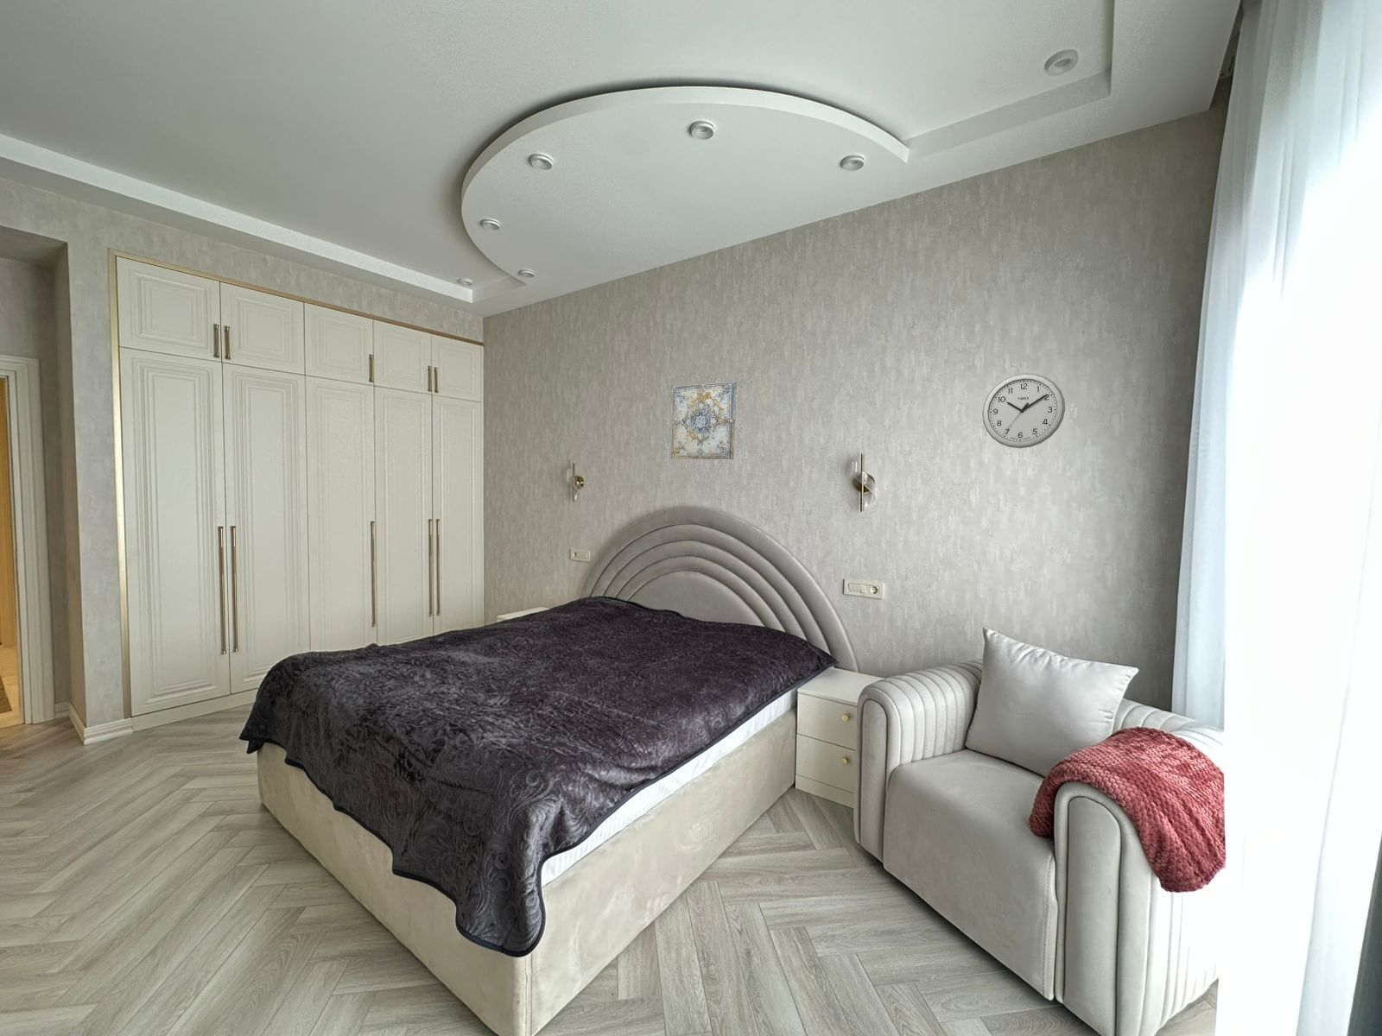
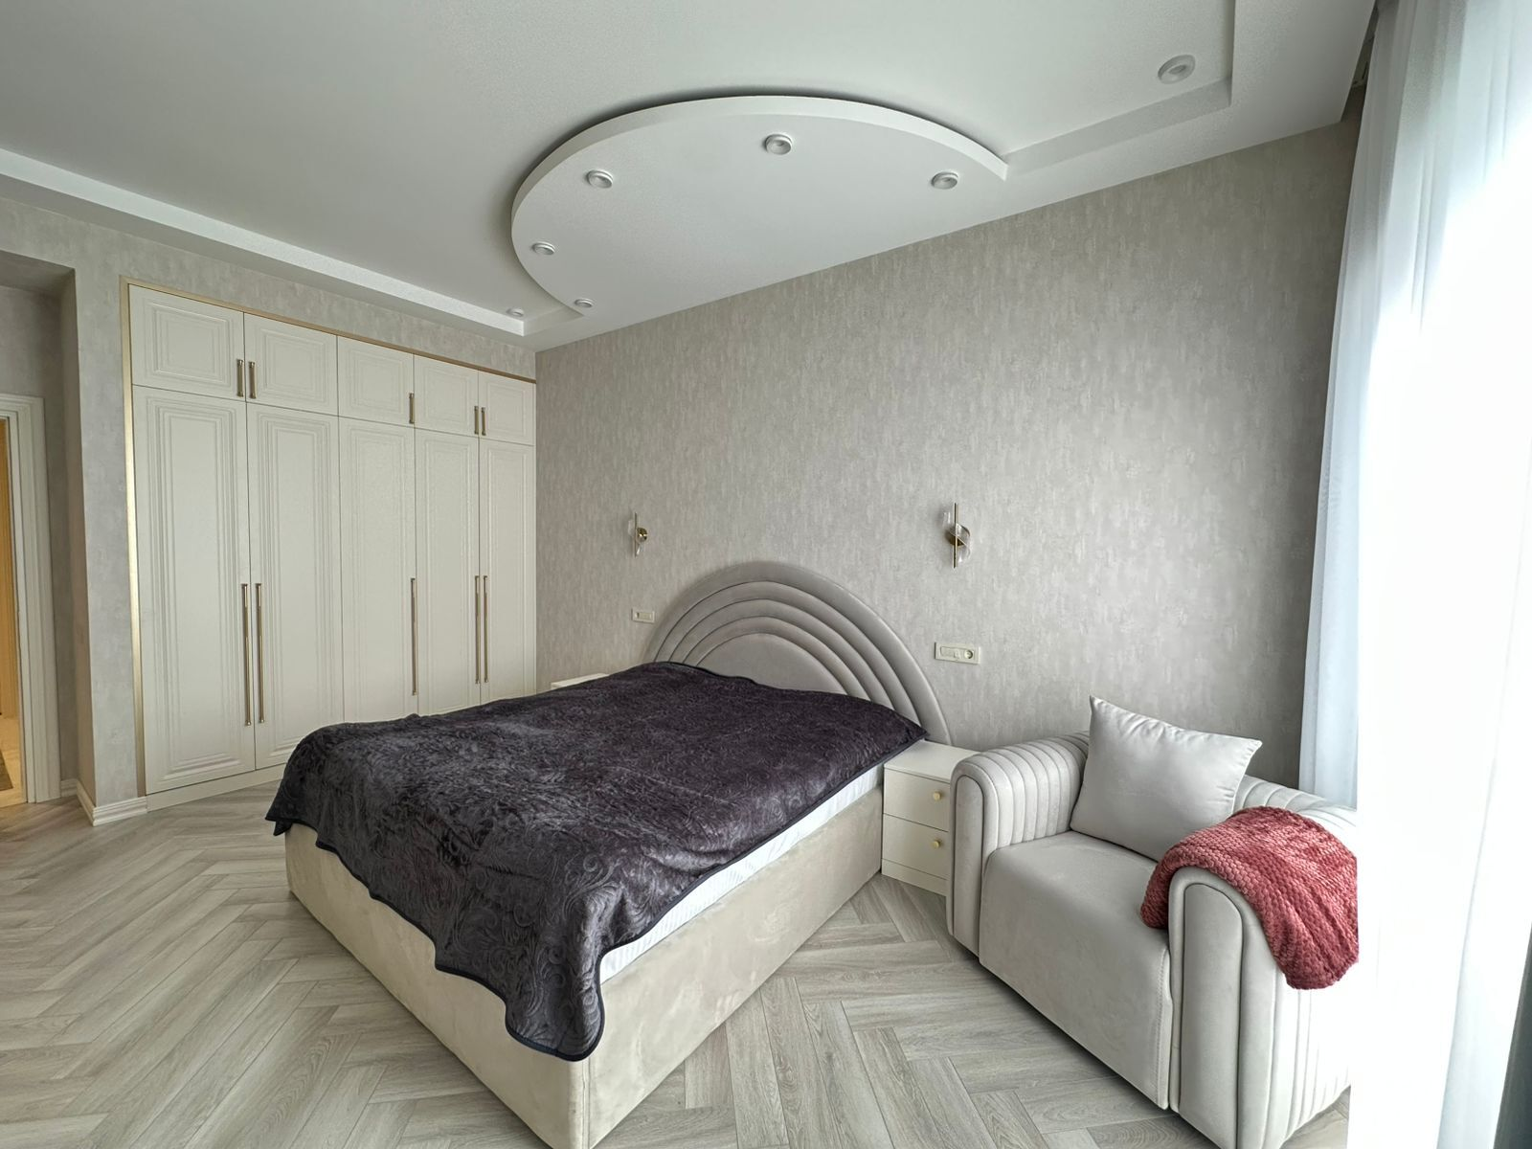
- wall clock (1022, 410)
- wall art (702, 421)
